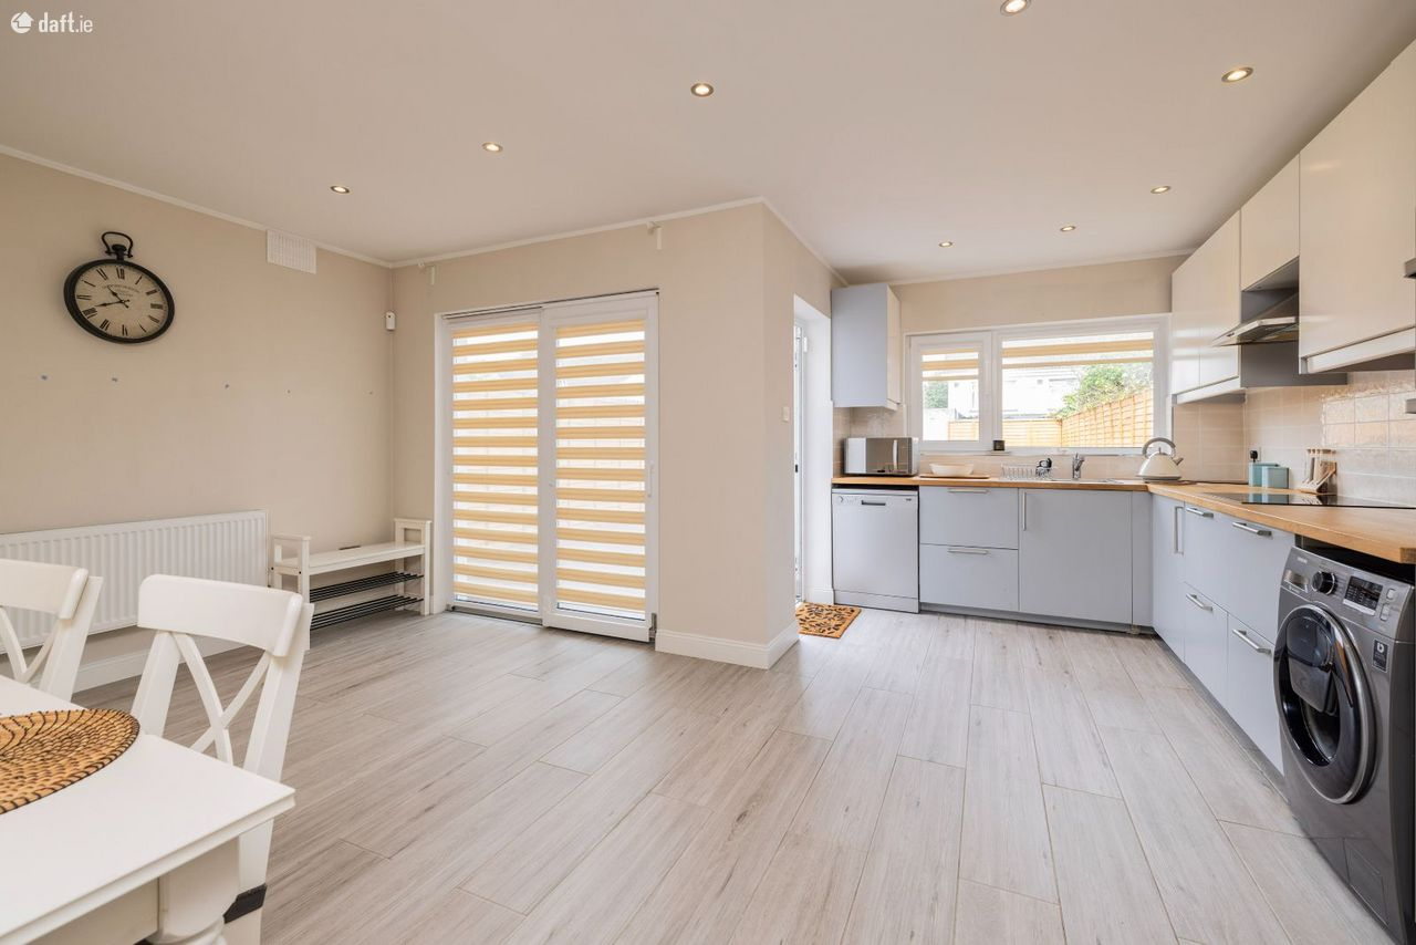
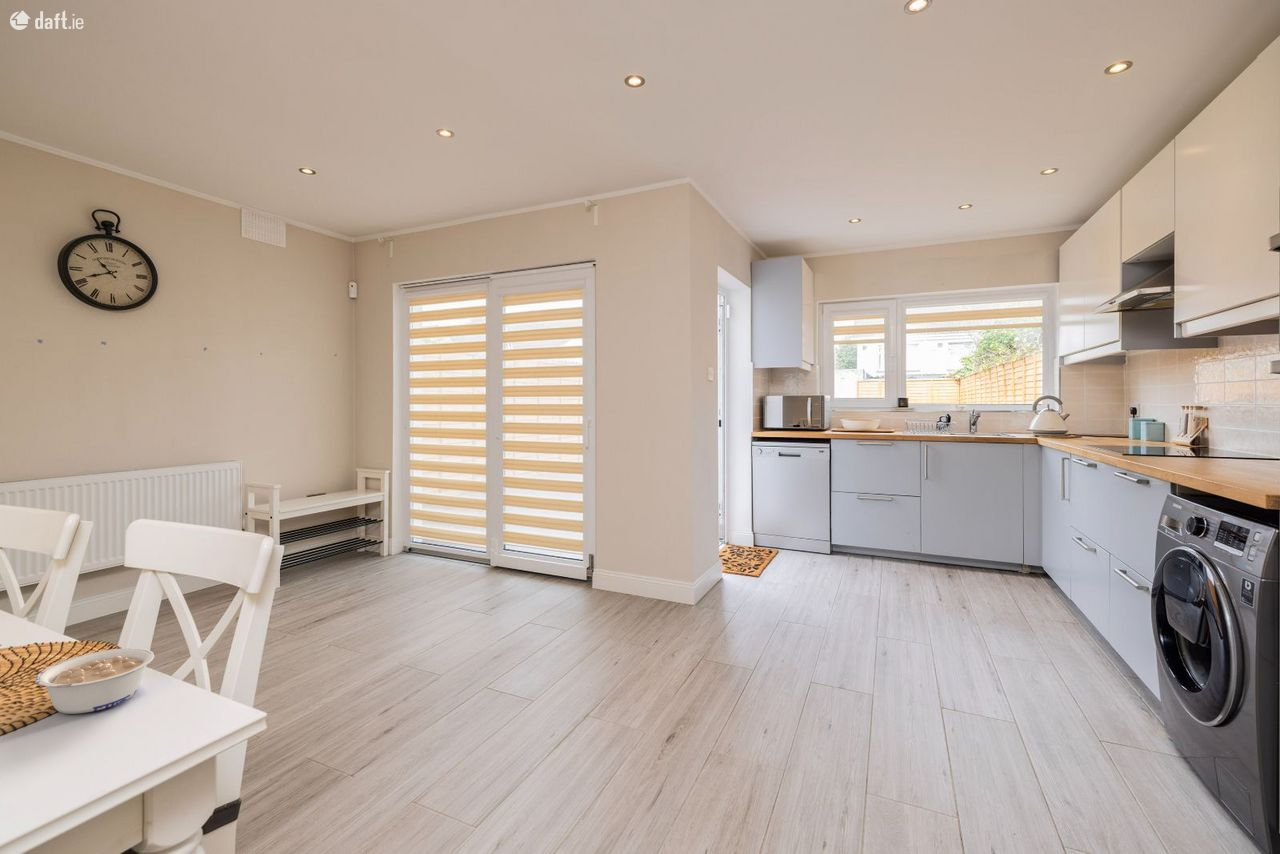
+ legume (98, 679)
